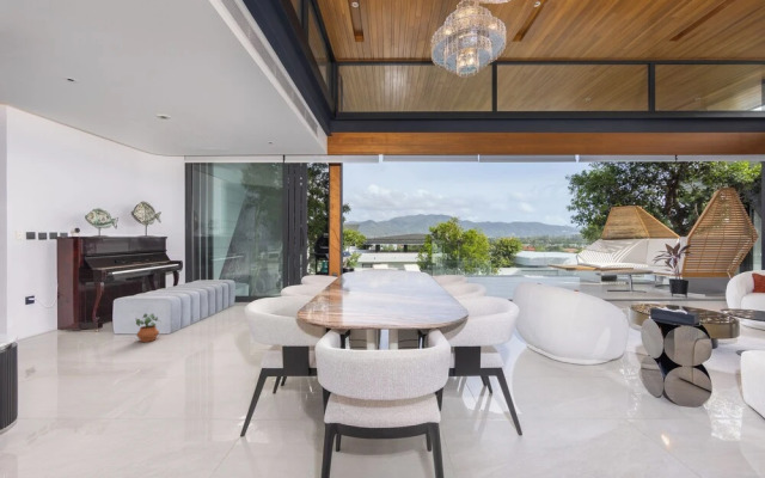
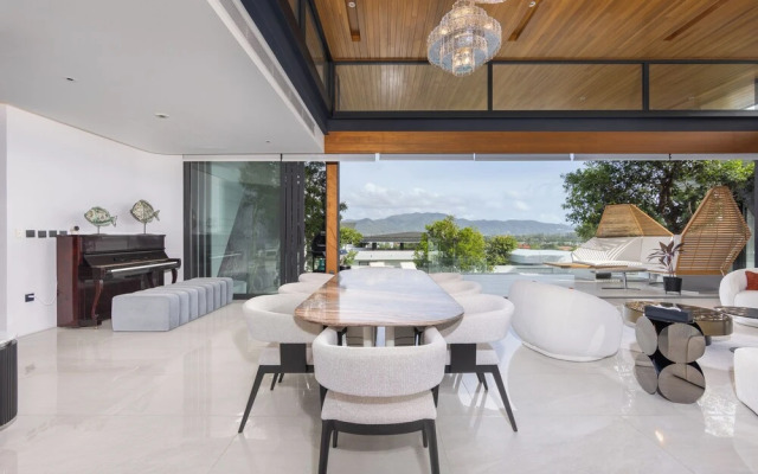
- potted plant (148, 326)
